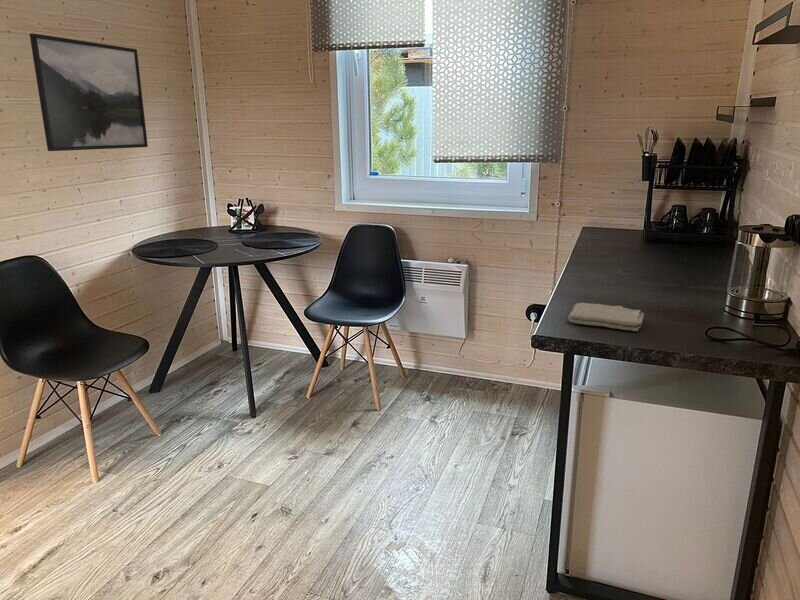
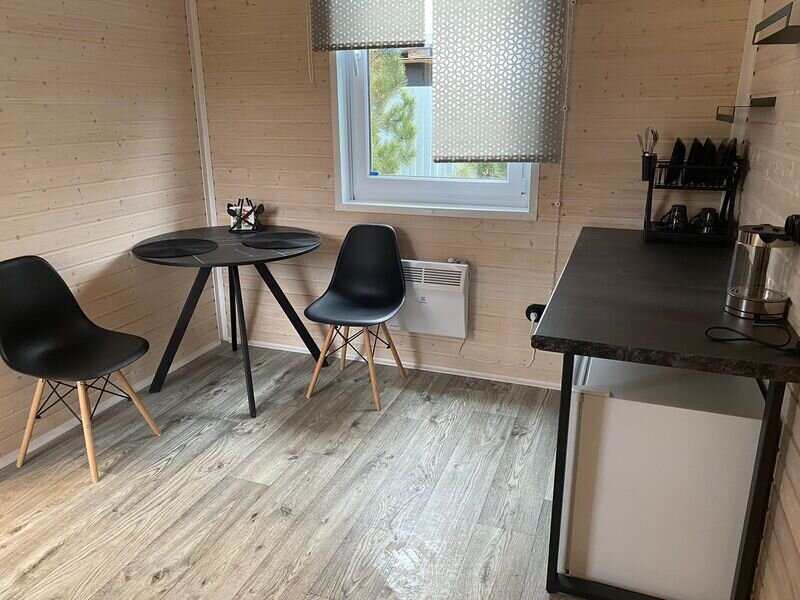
- washcloth (606, 315)
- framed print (95, 96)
